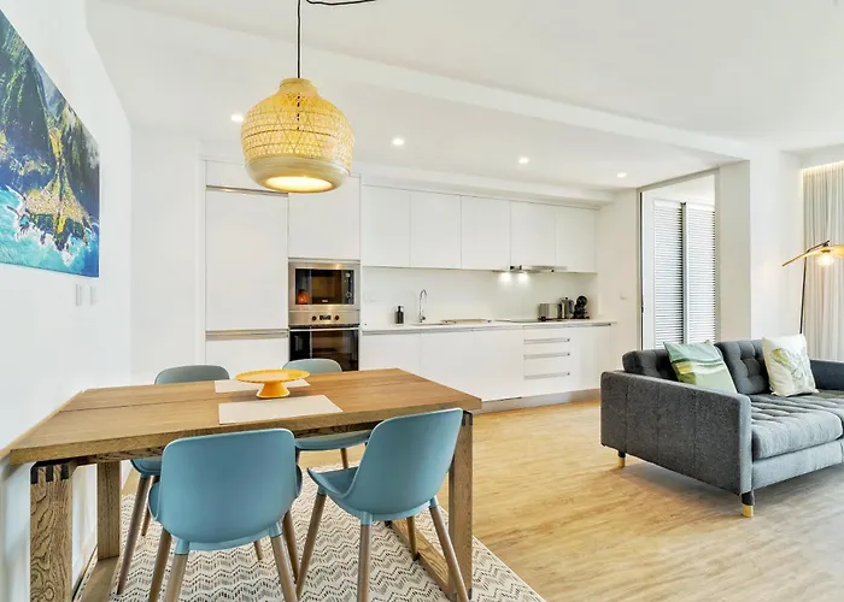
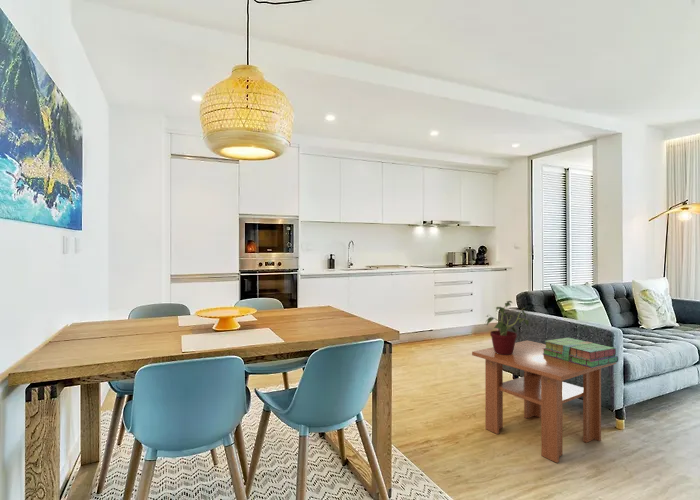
+ stack of books (578, 350)
+ potted plant (511, 327)
+ coffee table (541, 394)
